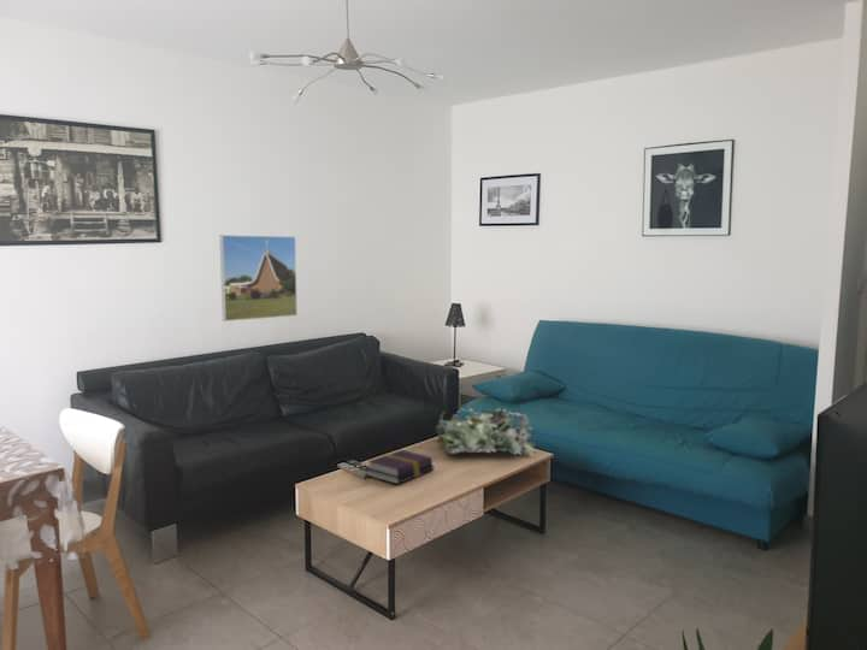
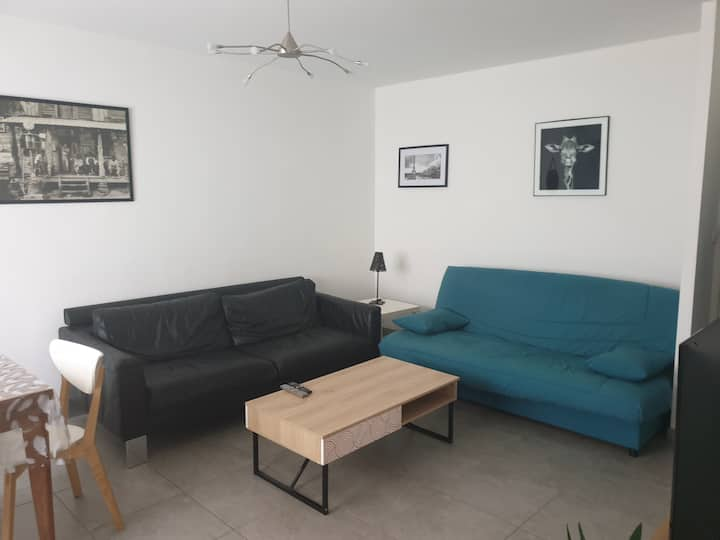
- book (400, 466)
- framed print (260, 277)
- plant (485, 431)
